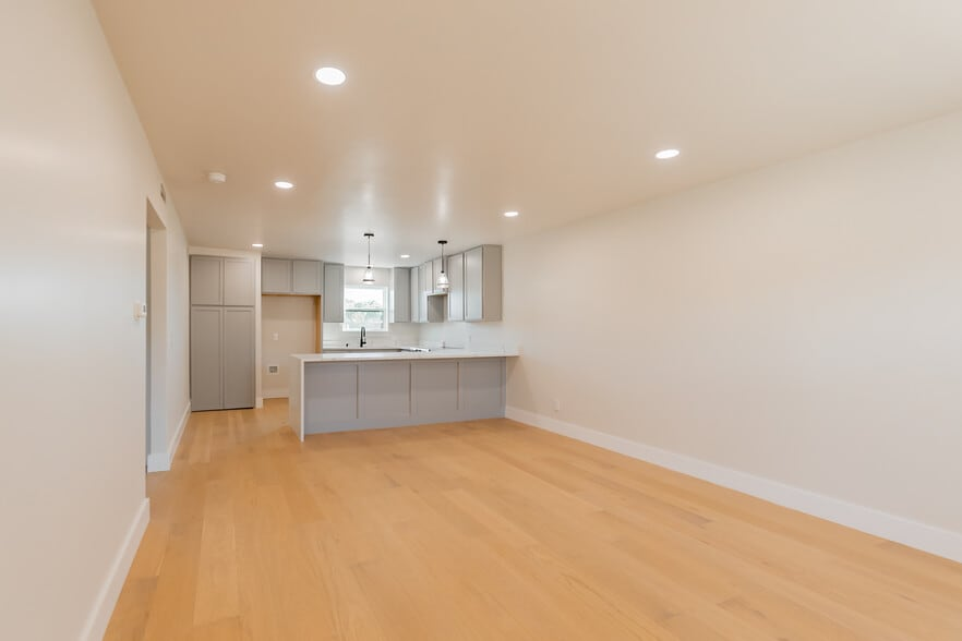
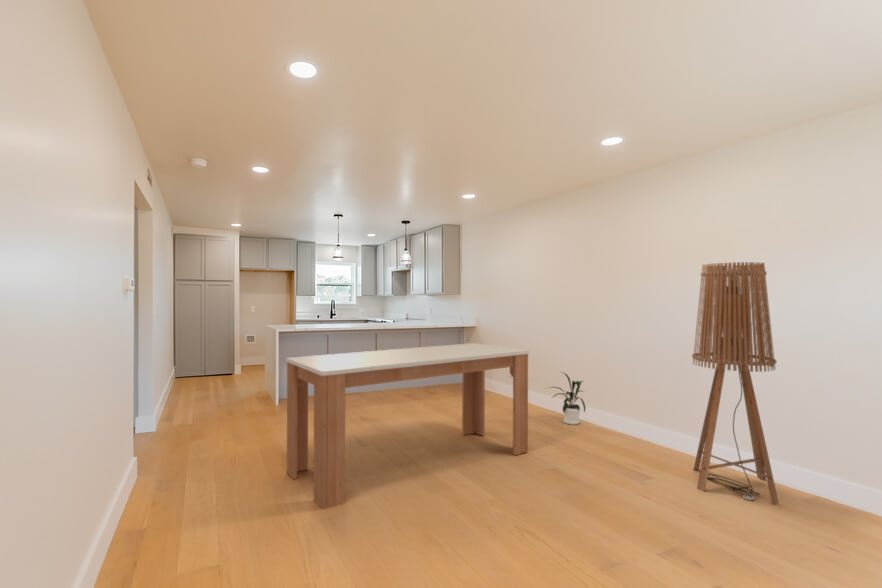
+ floor lamp (733, 370)
+ dining table (412, 379)
+ house plant (570, 398)
